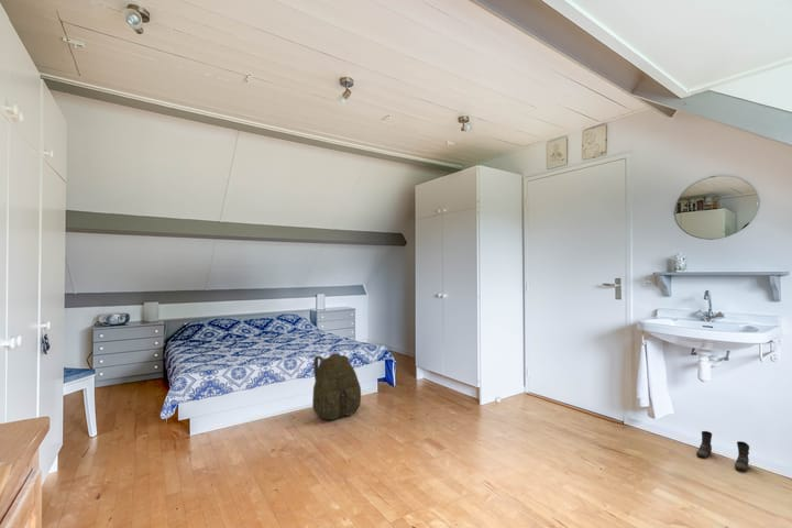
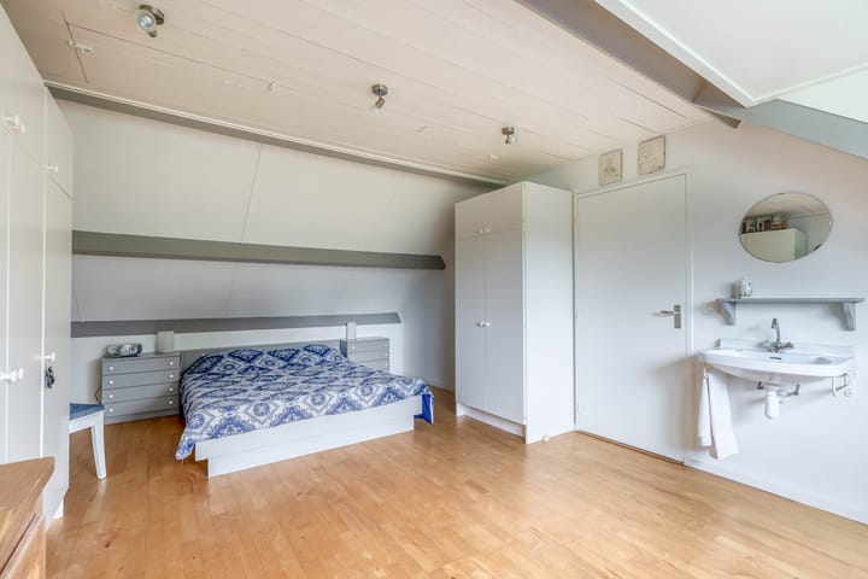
- backpack (333, 384)
- boots (711, 450)
